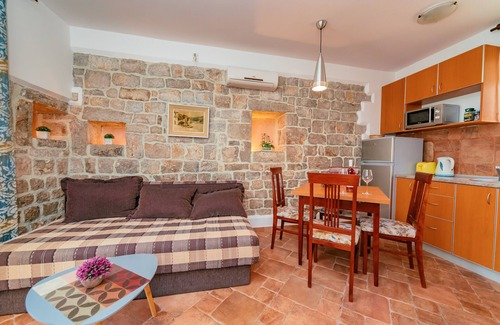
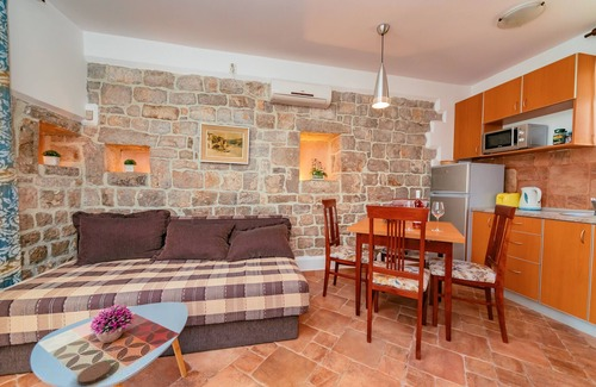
+ coaster (94, 373)
